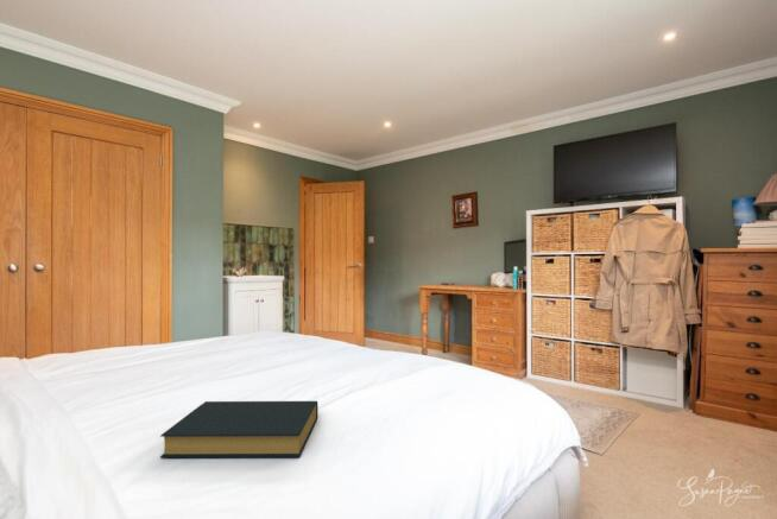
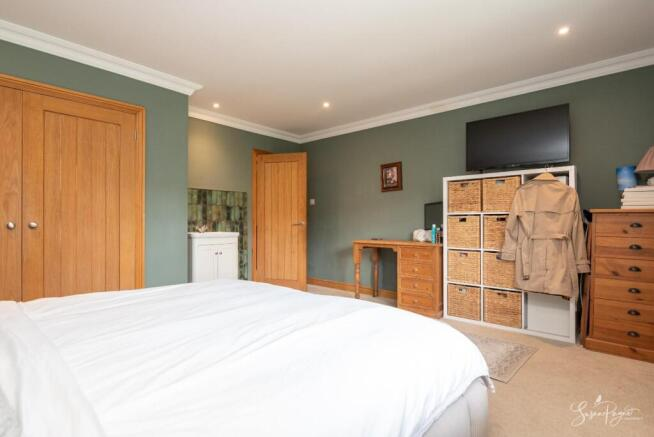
- hardback book (247, 425)
